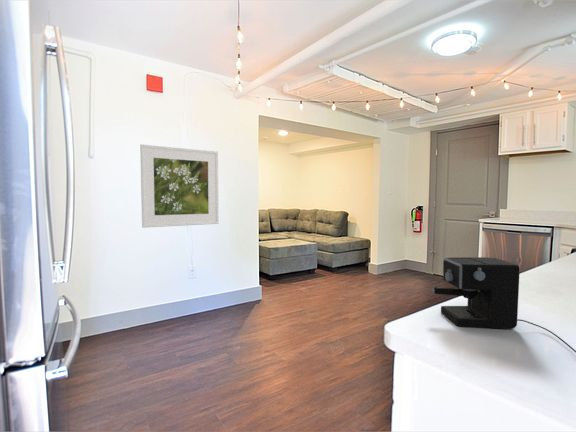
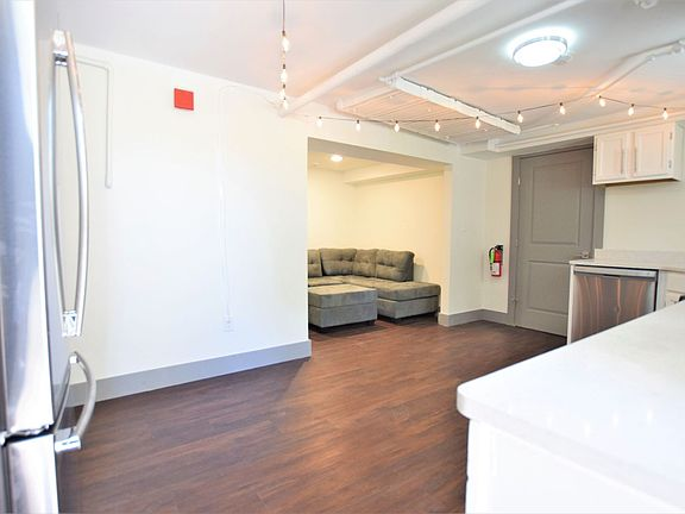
- coffee maker (500, 300)
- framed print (182, 187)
